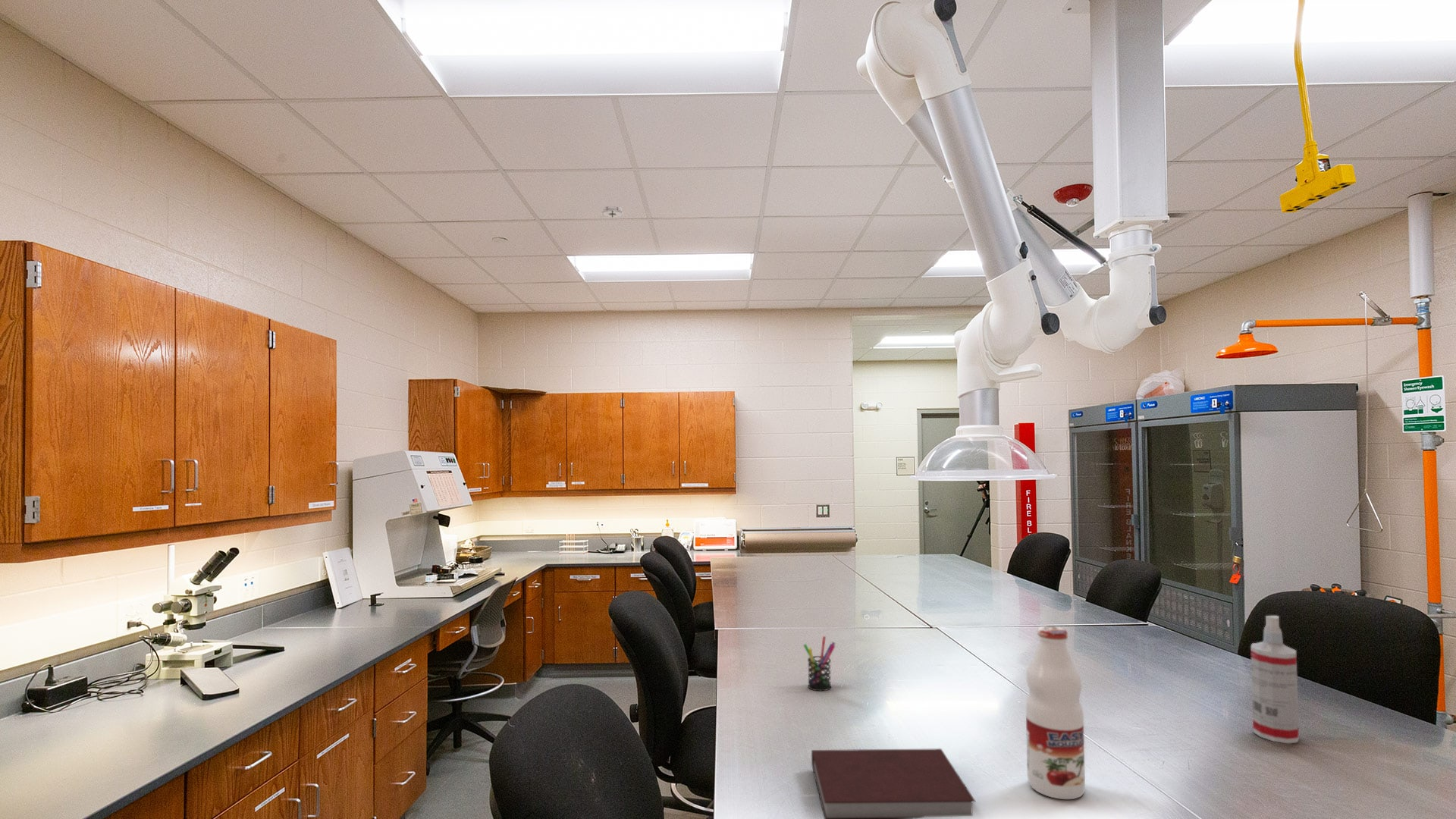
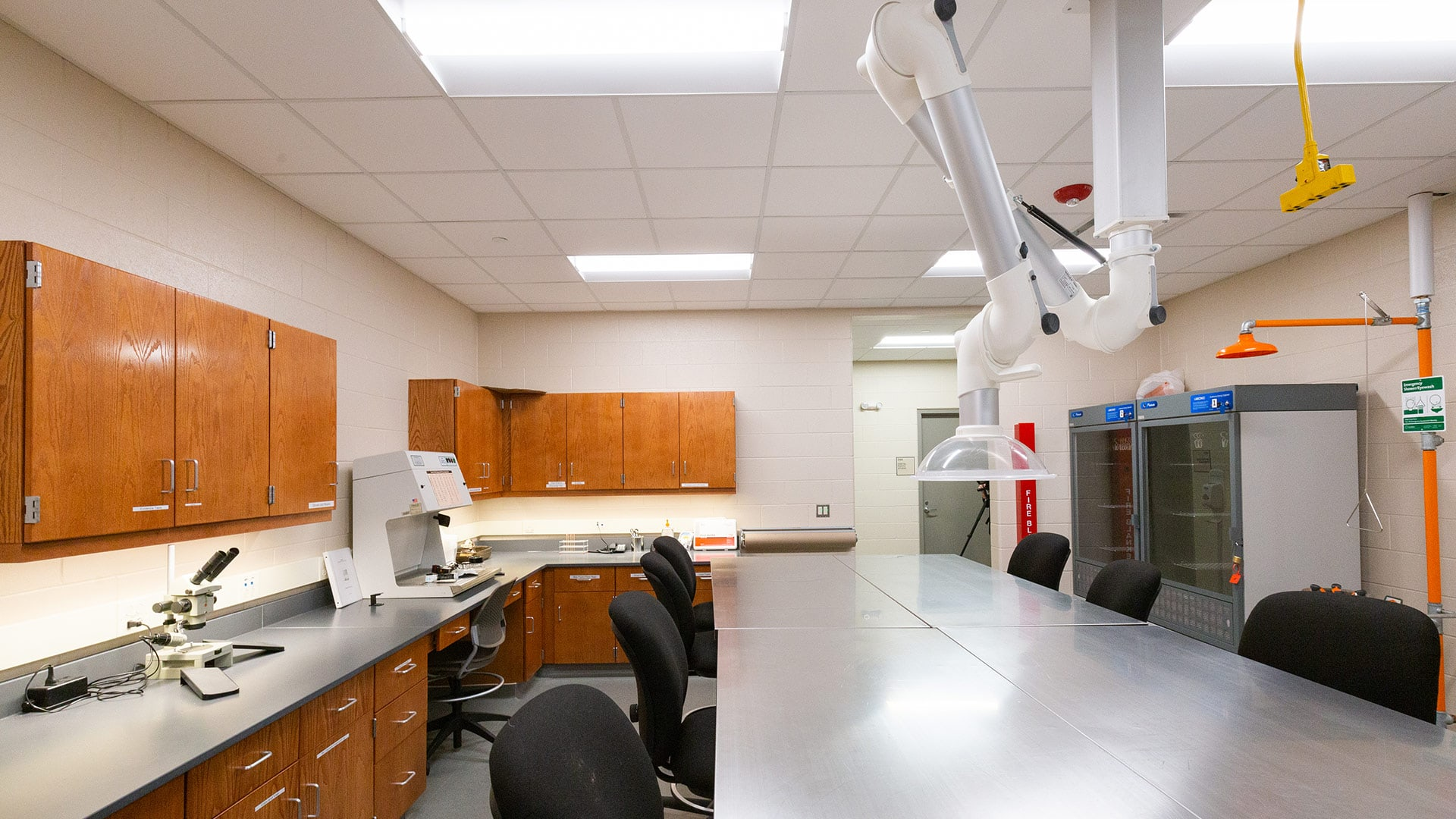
- smoke detector (611, 211)
- pen holder (817, 663)
- notebook (887, 782)
- beverage bottle (1054, 708)
- spray bottle (1274, 675)
